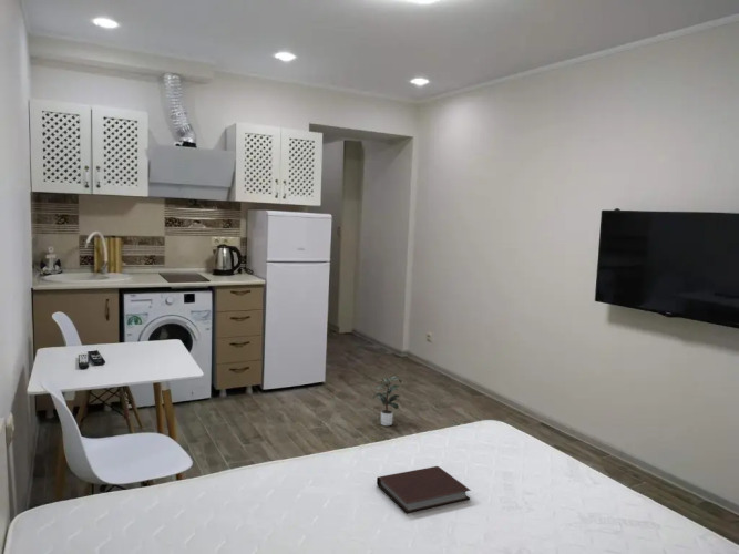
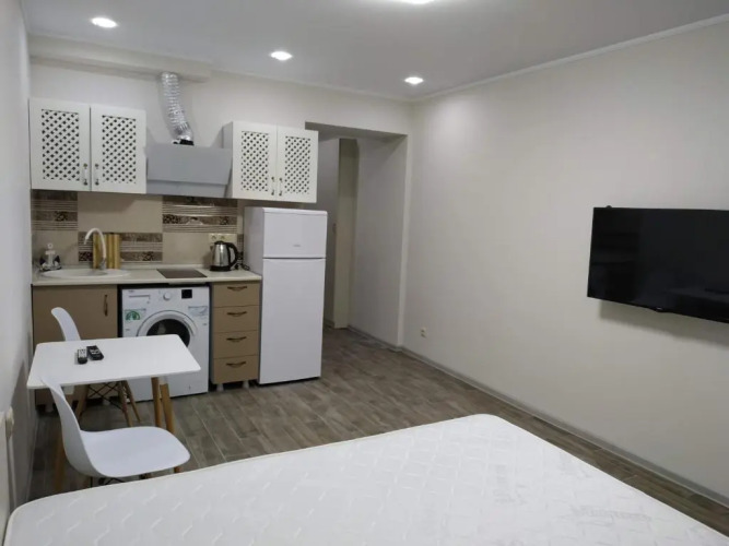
- notebook (422, 486)
- potted plant (383, 400)
